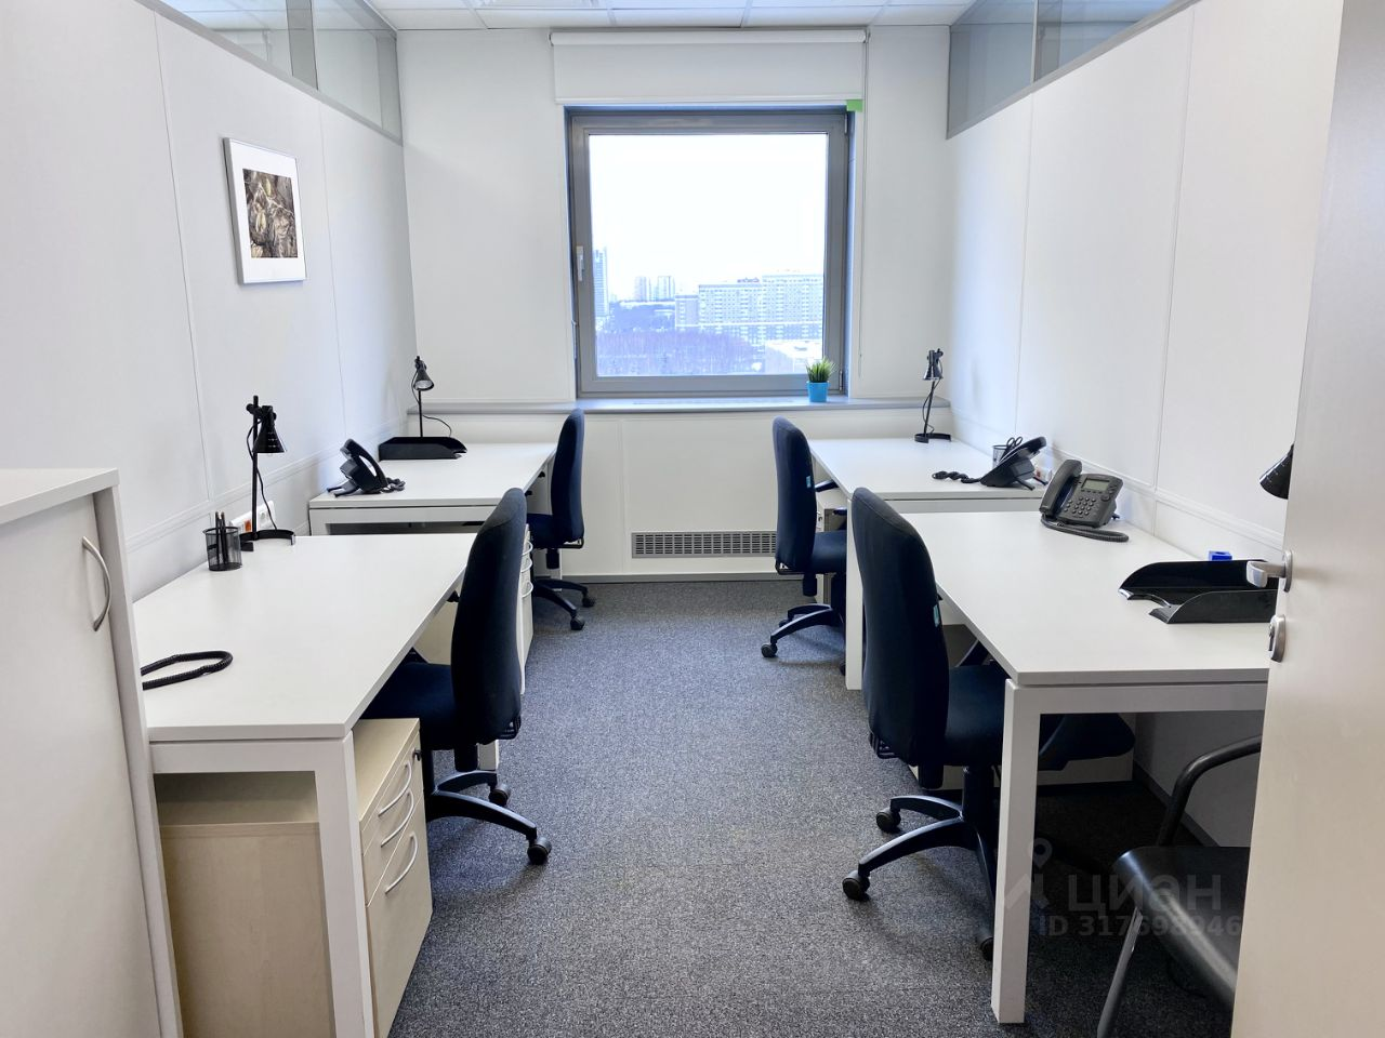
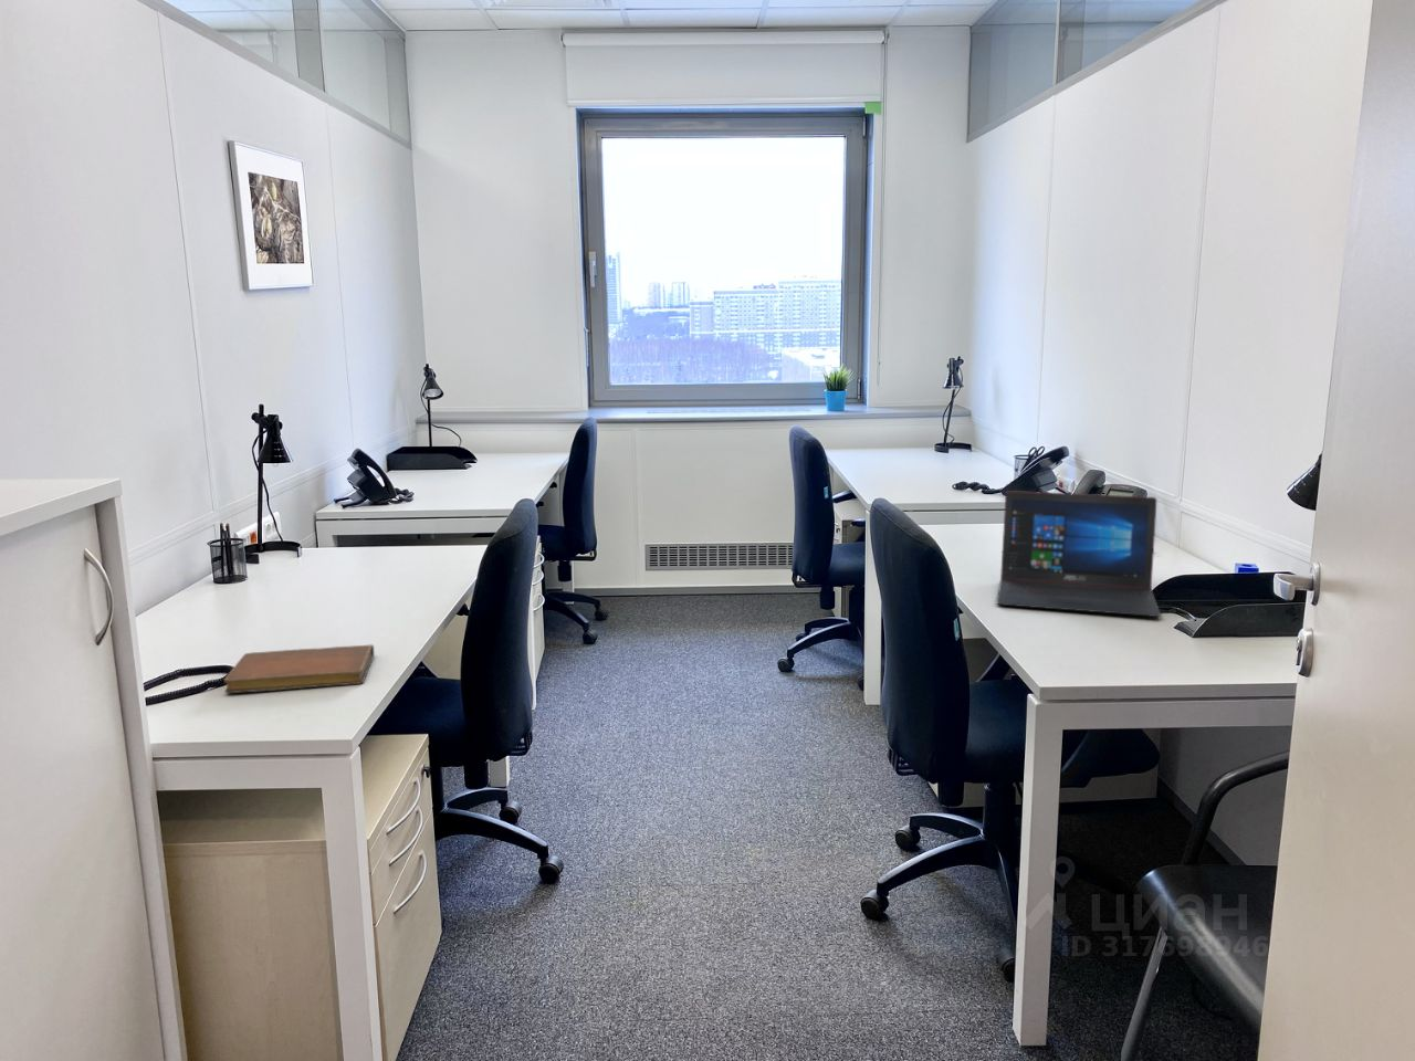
+ laptop (1077, 551)
+ notebook (302, 666)
